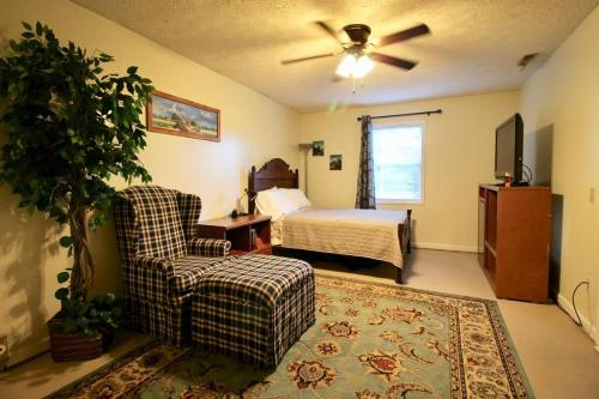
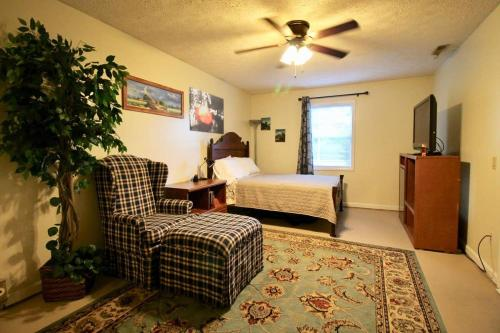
+ wall art (208, 113)
